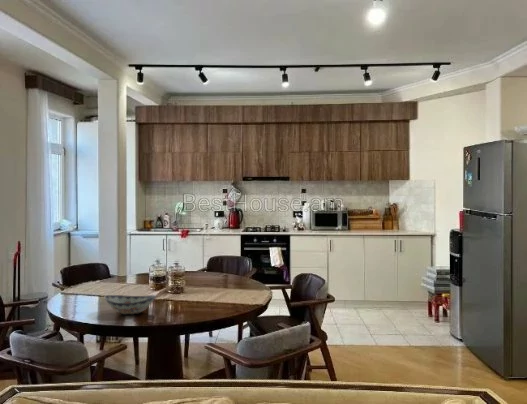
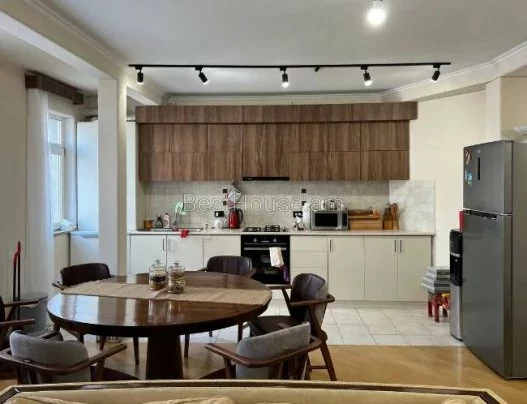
- decorative bowl (130, 304)
